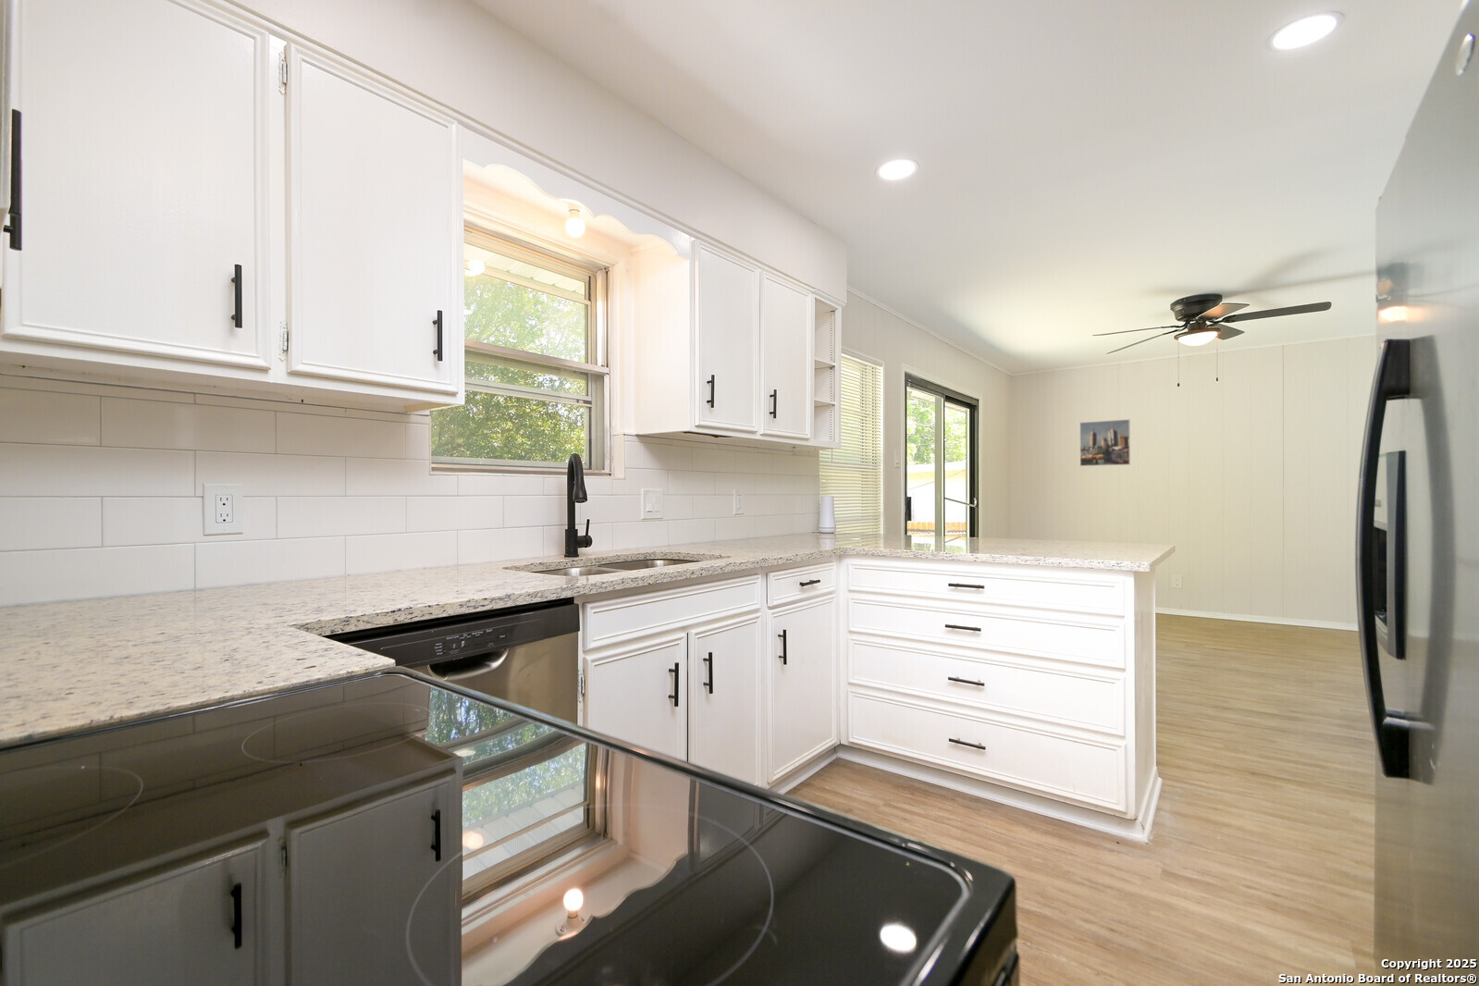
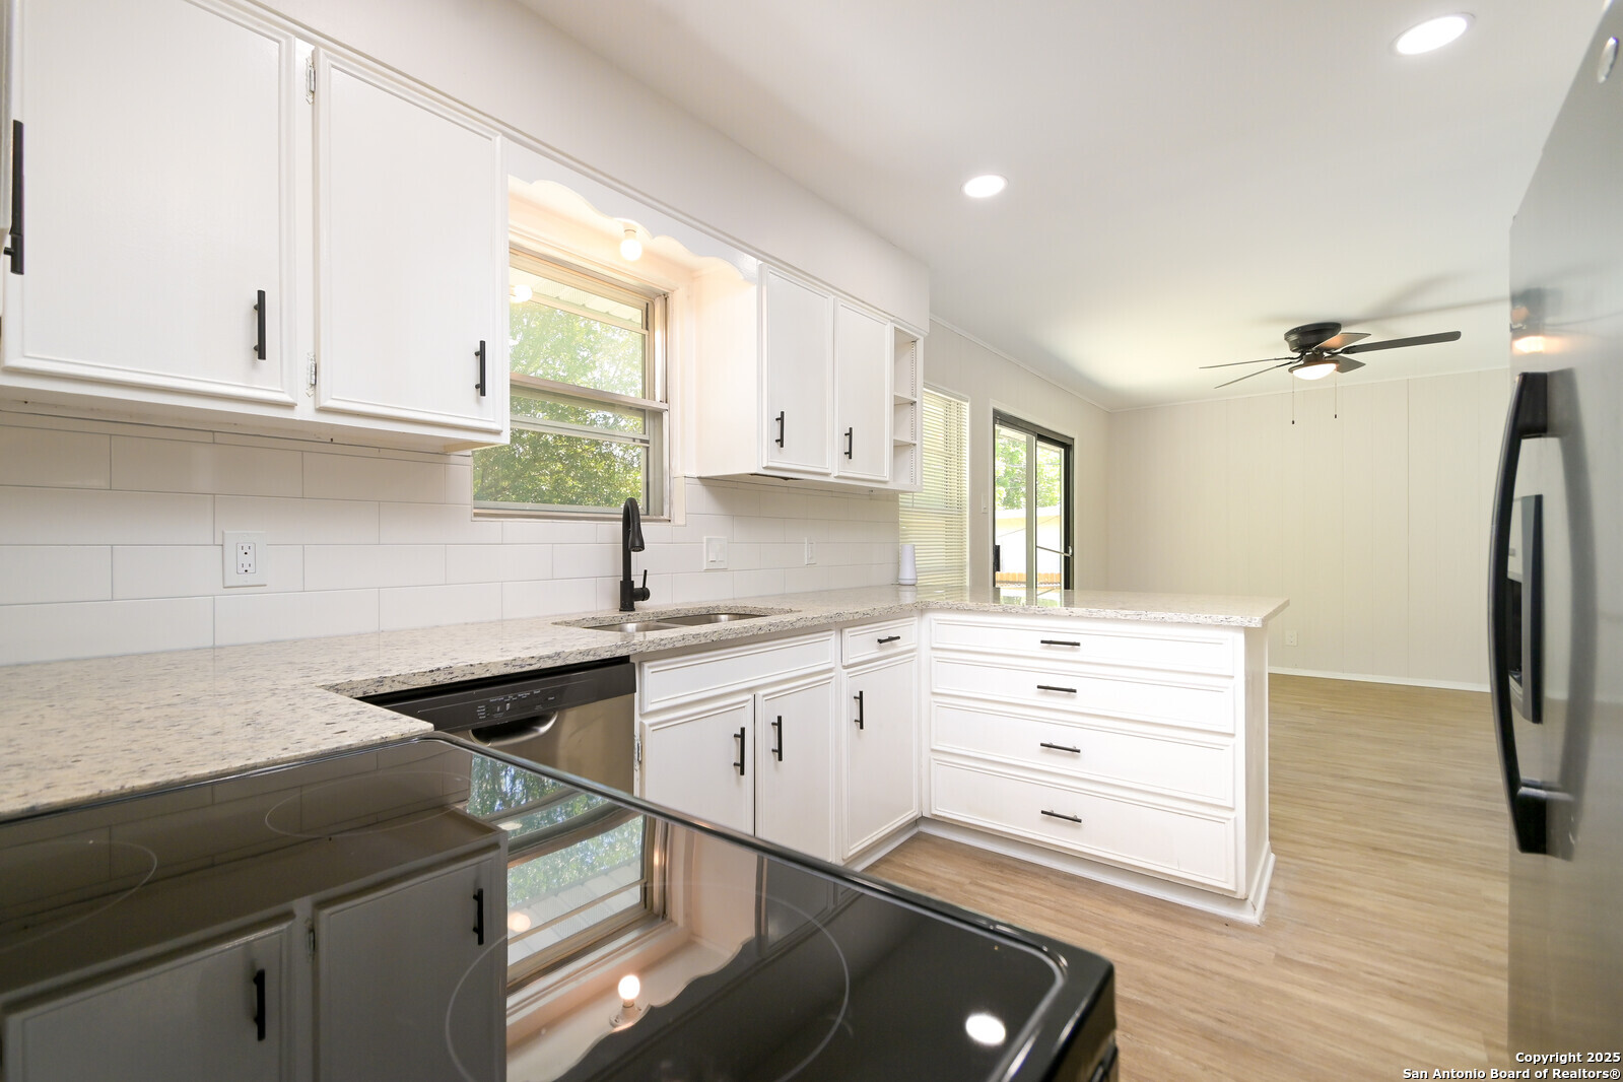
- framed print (1105, 443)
